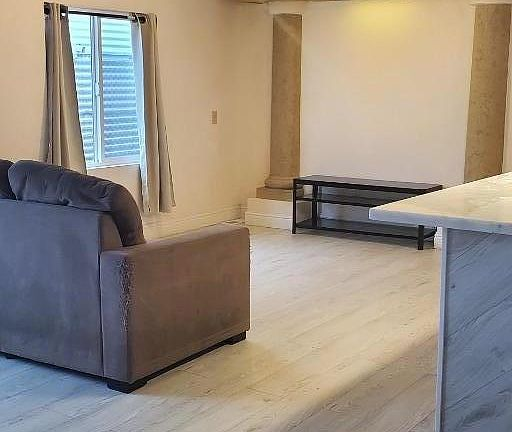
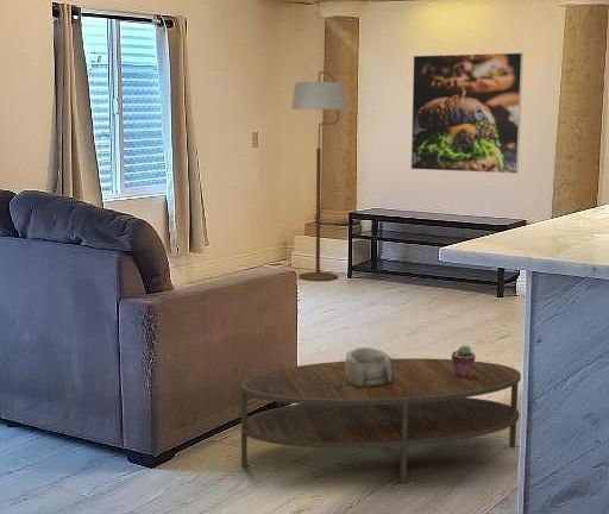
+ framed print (464, 113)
+ coffee table (383, 416)
+ floor lamp (319, 175)
+ decorative bowl (368, 365)
+ potted succulent (463, 359)
